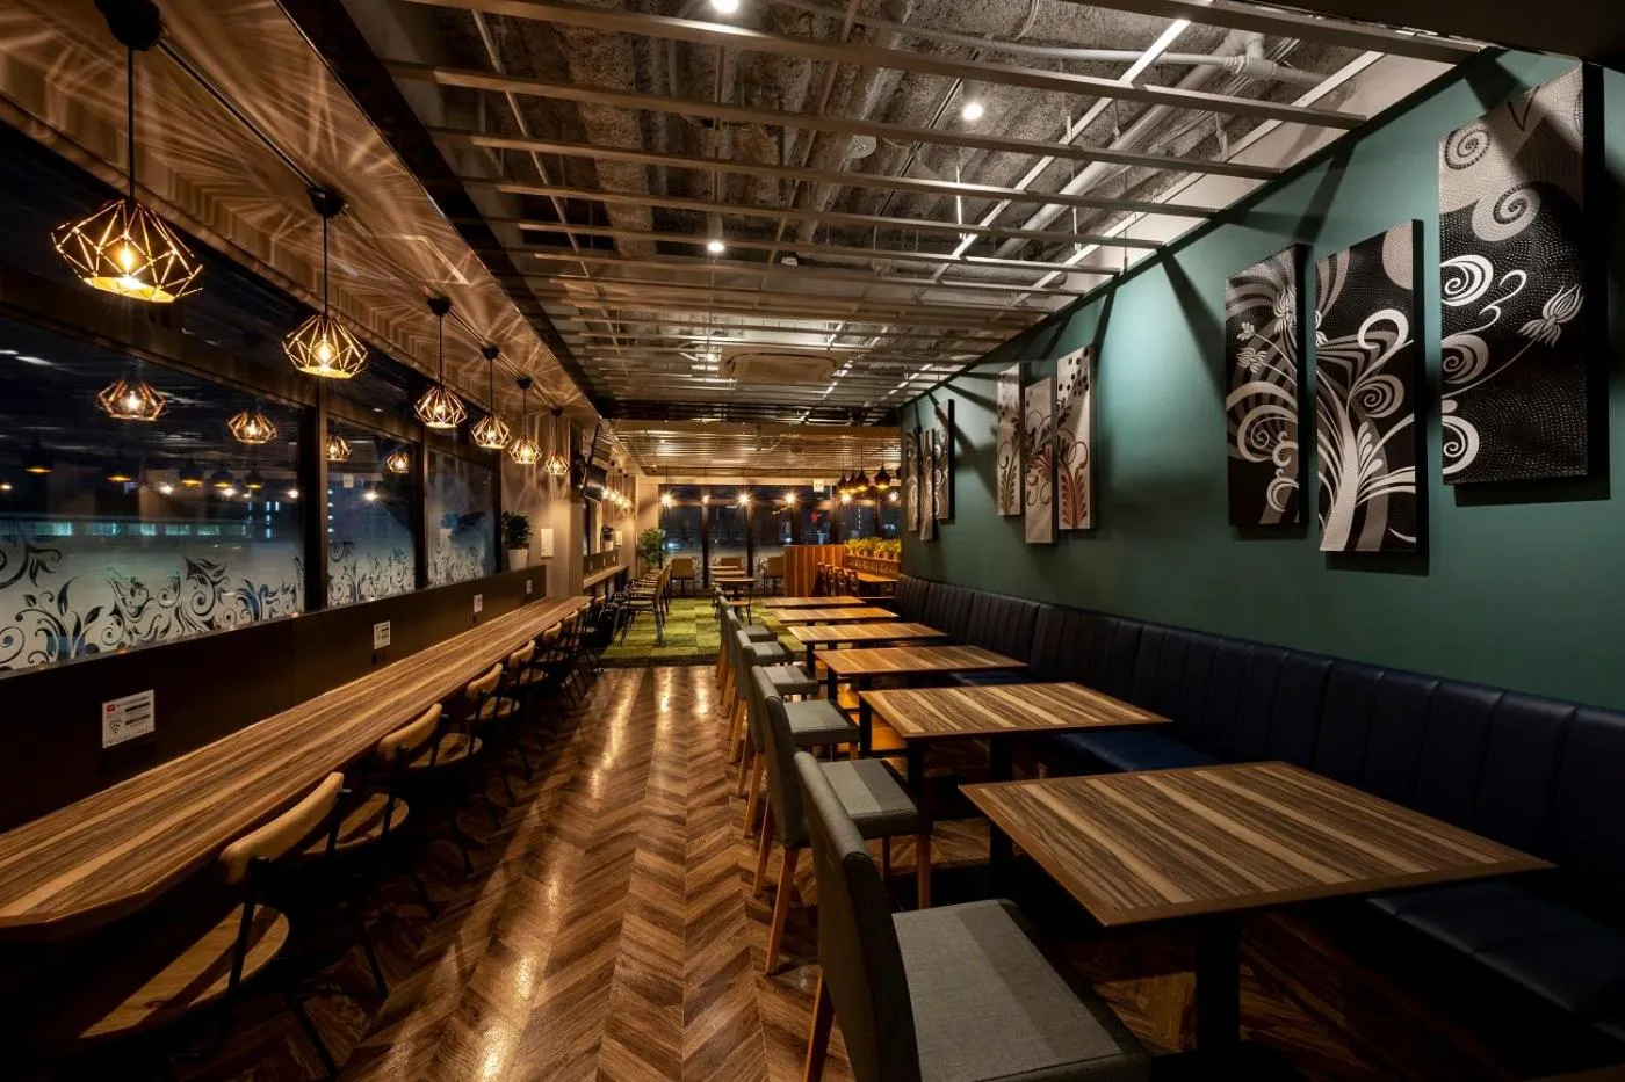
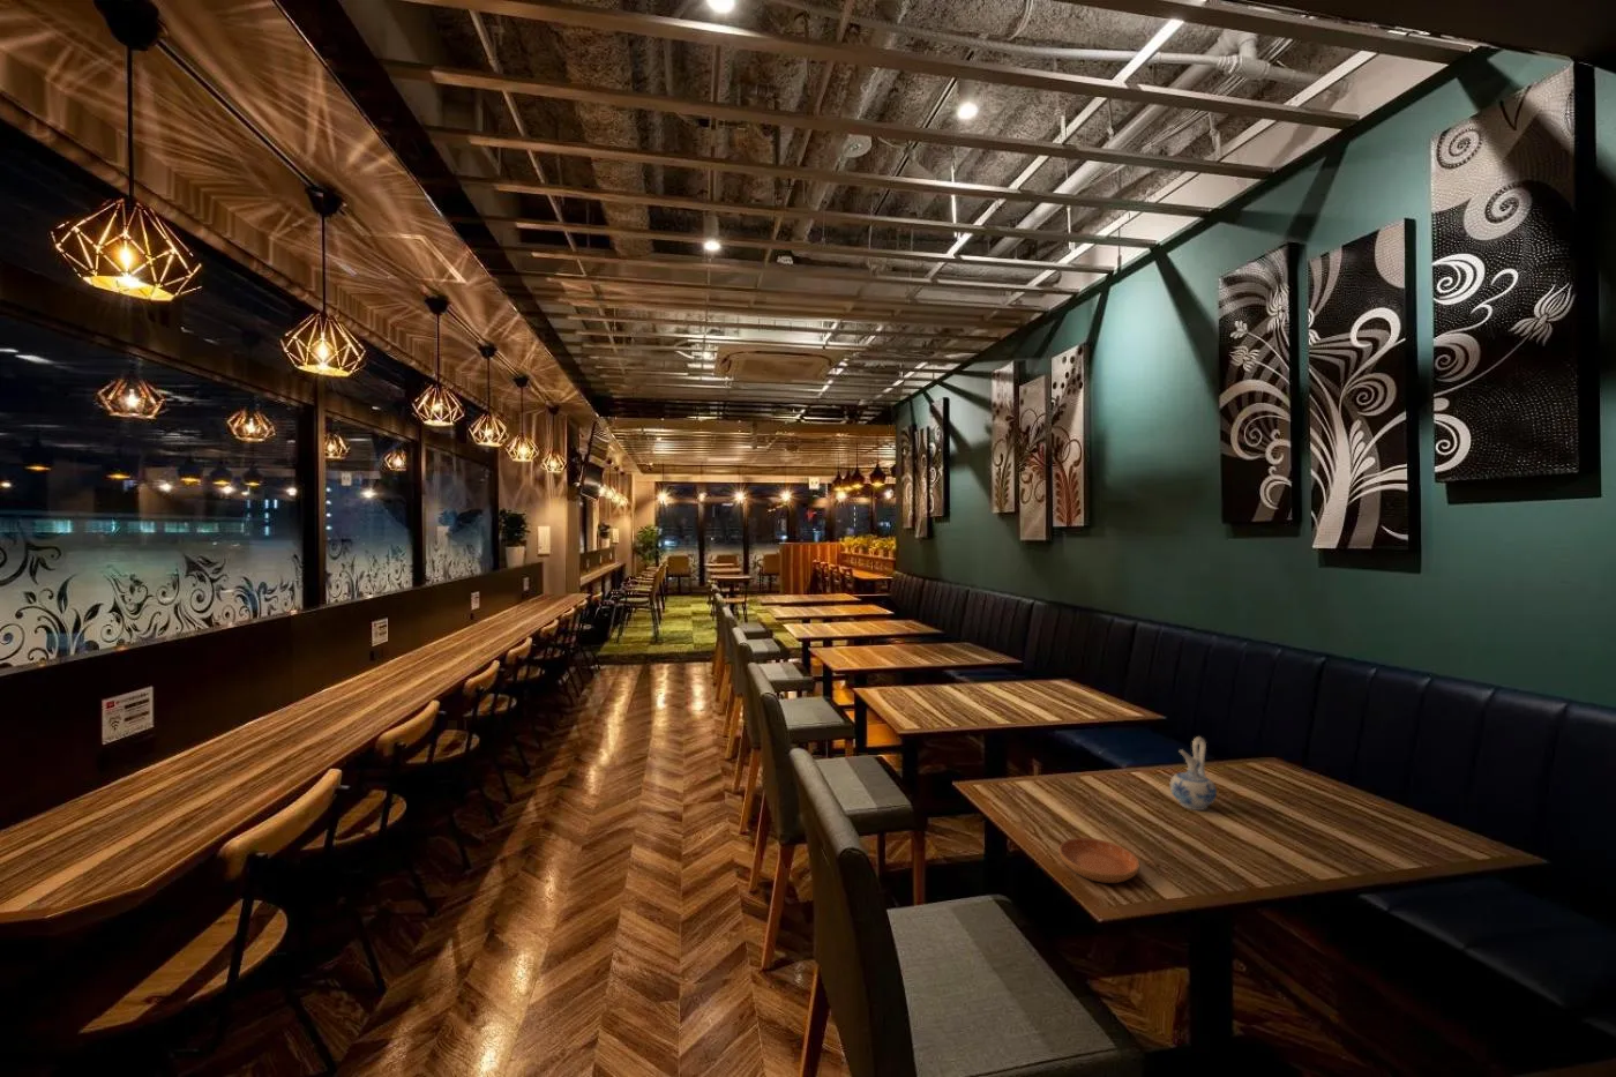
+ ceramic pitcher (1192, 772)
+ saucer (1098, 861)
